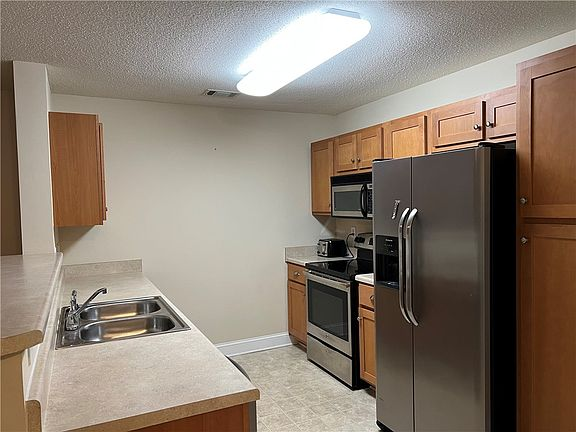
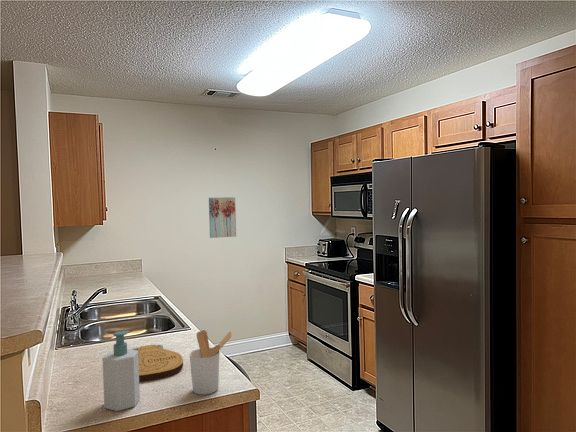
+ wall art (222, 217)
+ utensil holder (212, 360)
+ soap bottle (121, 368)
+ key chain (149, 356)
